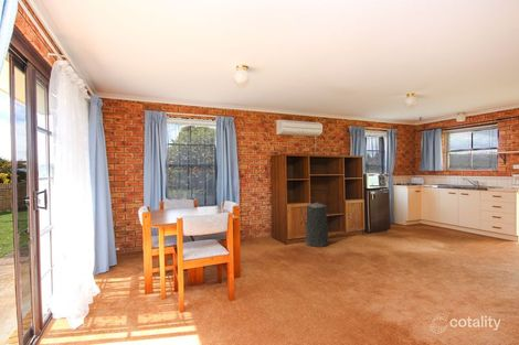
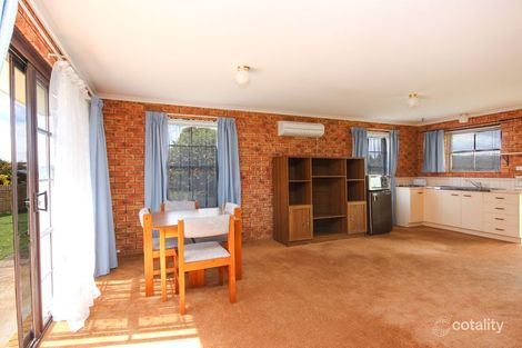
- trash can (315, 223)
